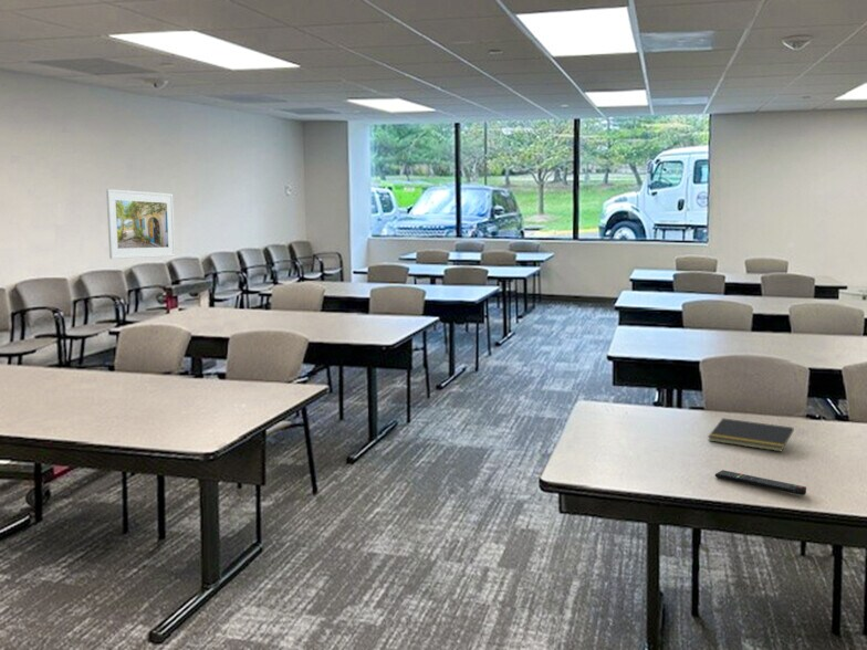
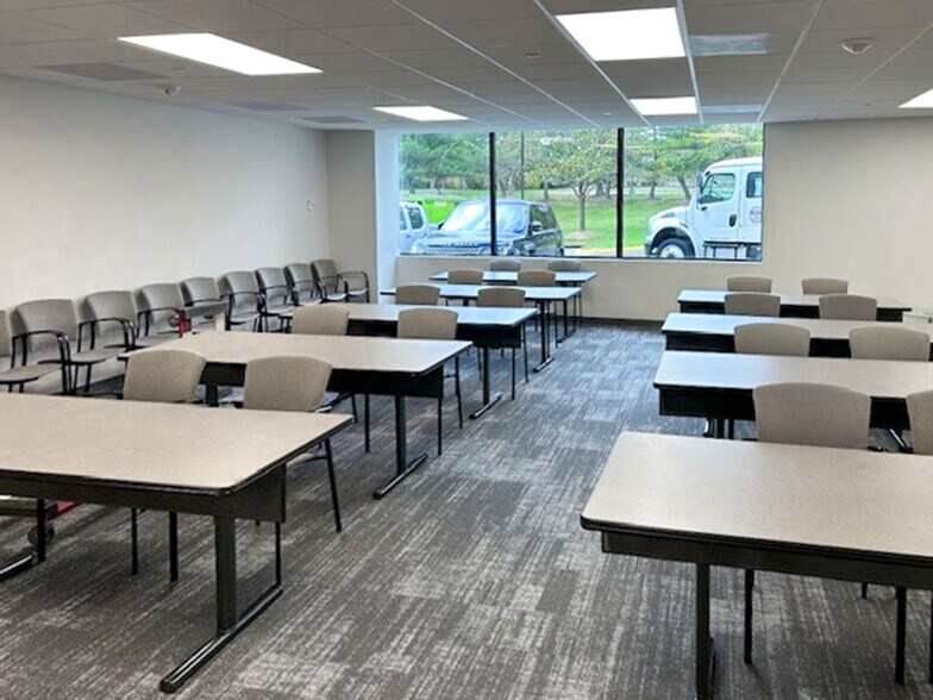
- notepad (750, 433)
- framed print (143, 224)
- remote control (760, 482)
